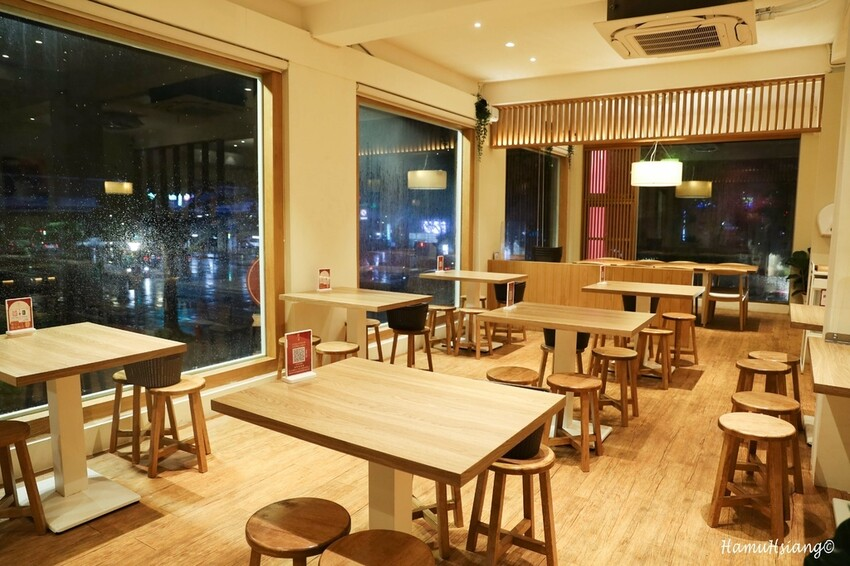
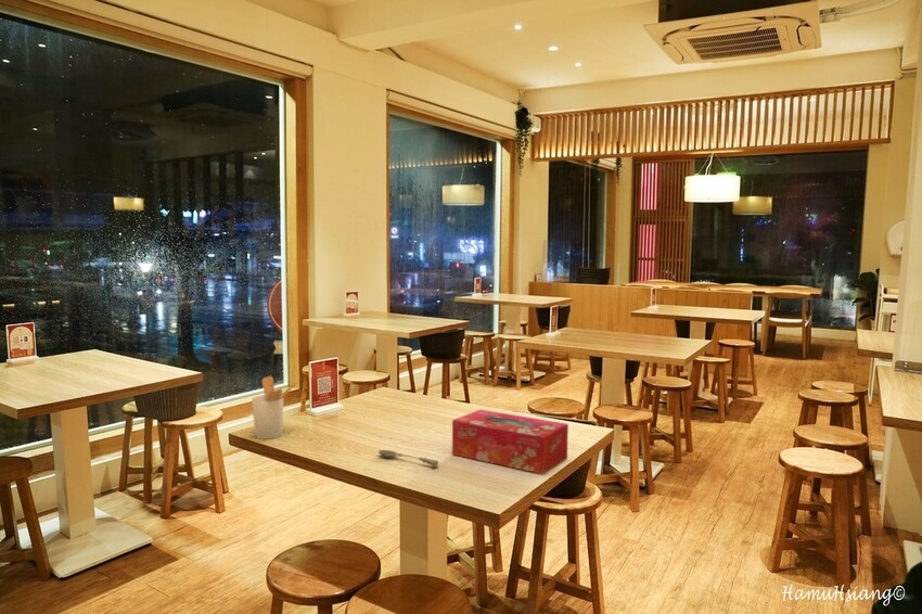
+ utensil holder (277, 407)
+ soupspoon (407, 456)
+ tissue box (509, 438)
